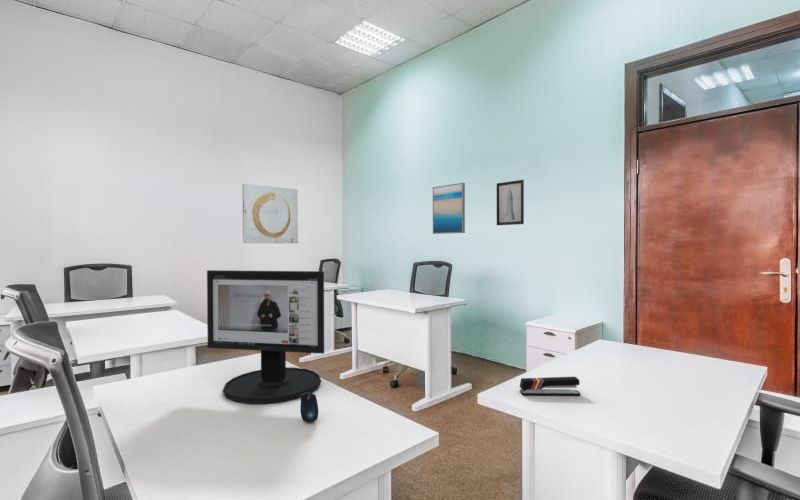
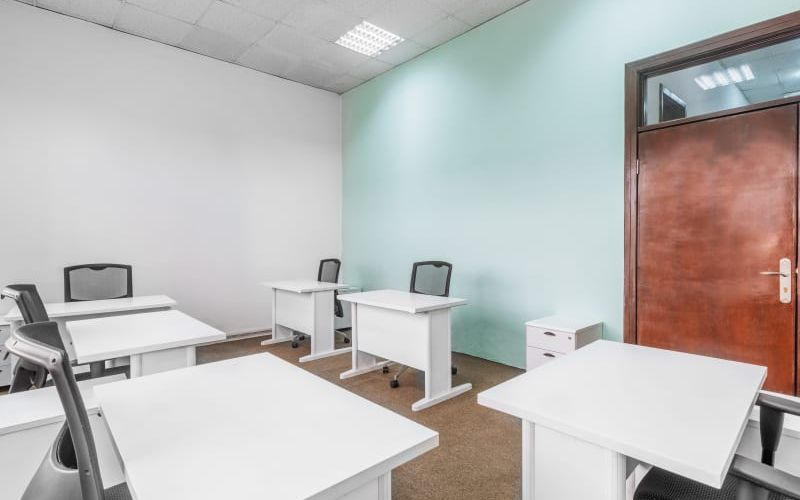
- wall art (509, 203)
- wall art (271, 215)
- mouse (309, 407)
- stapler (549, 385)
- computer monitor (267, 328)
- wall art (448, 209)
